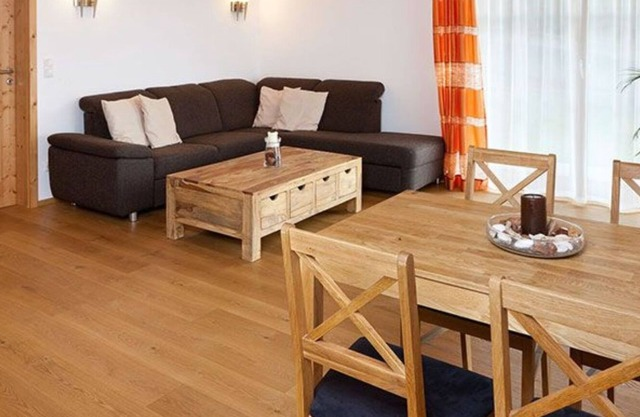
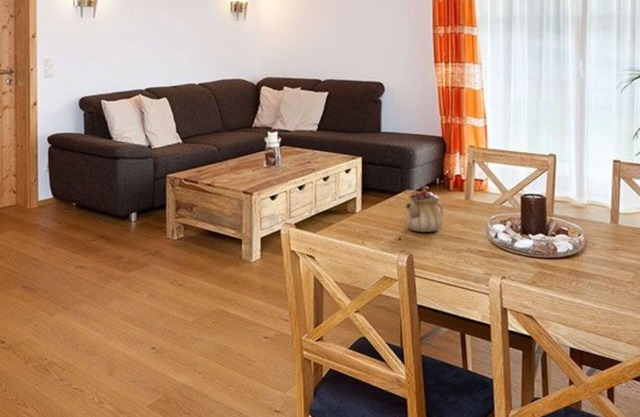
+ teapot (425, 207)
